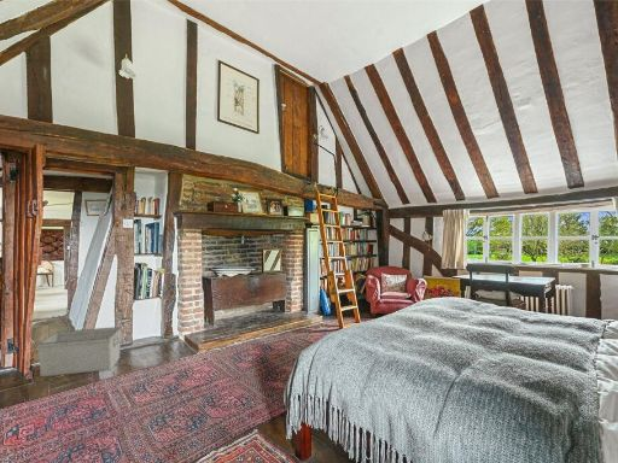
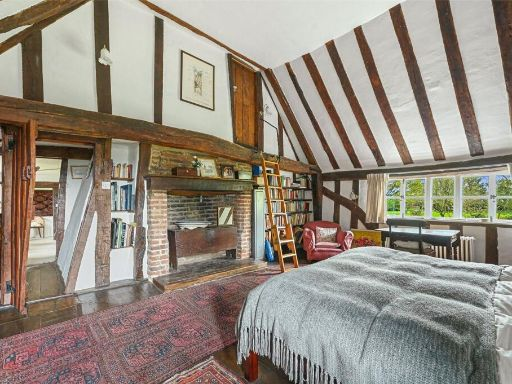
- storage bin (82, 350)
